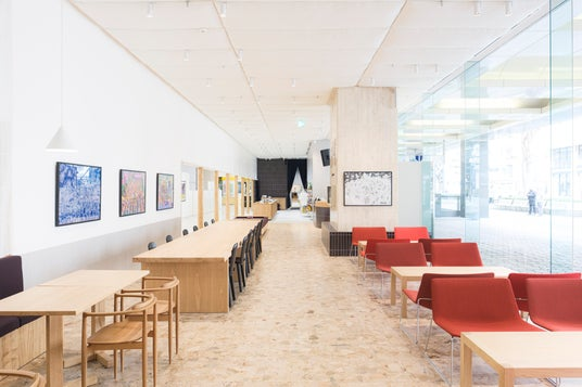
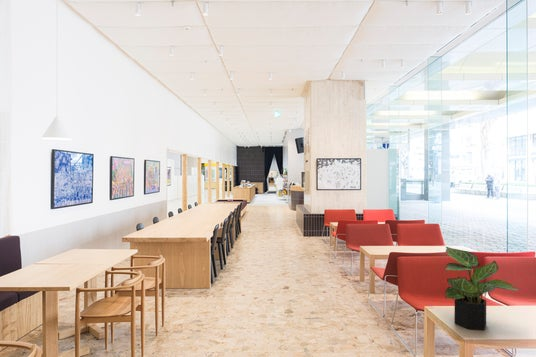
+ potted plant (472, 287)
